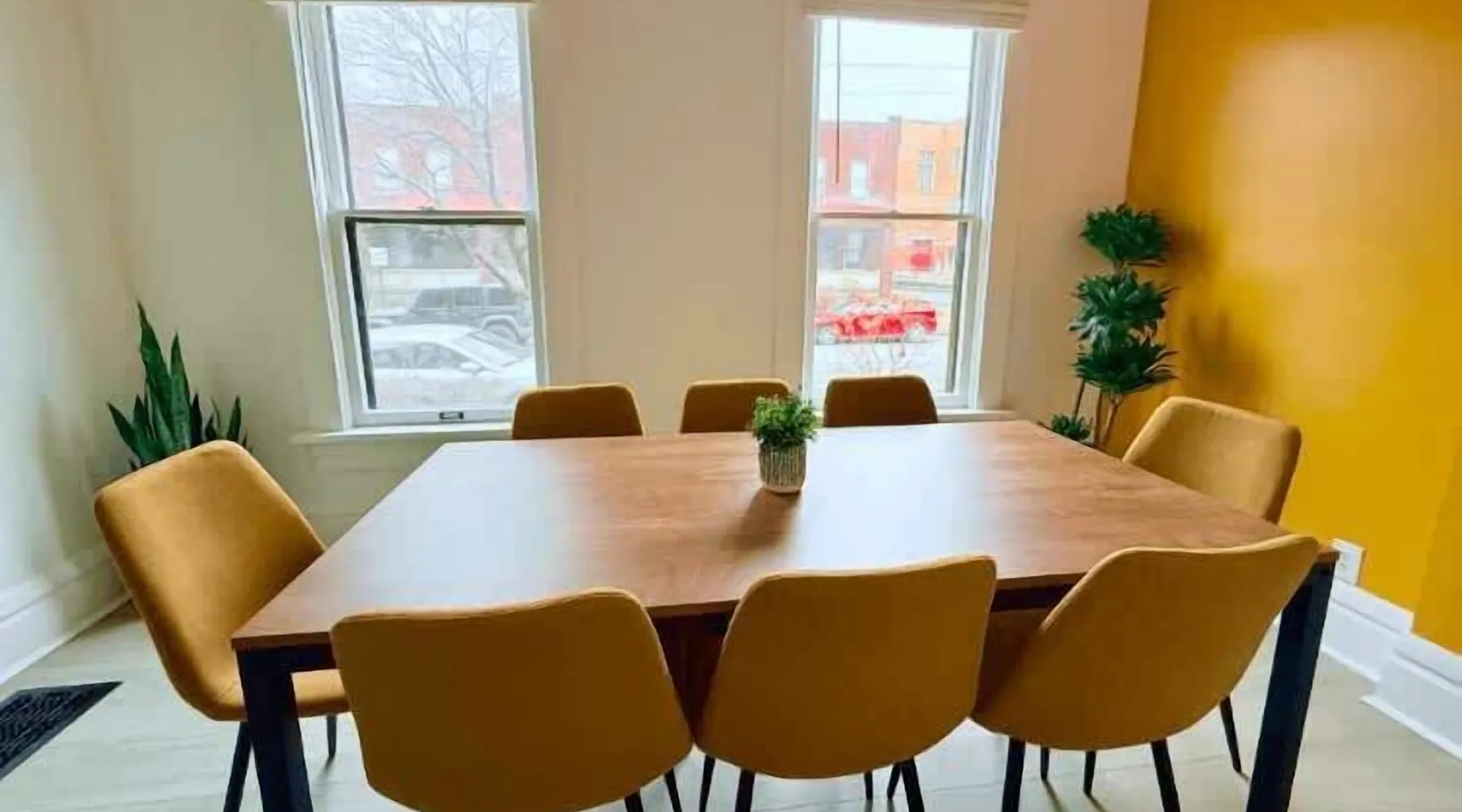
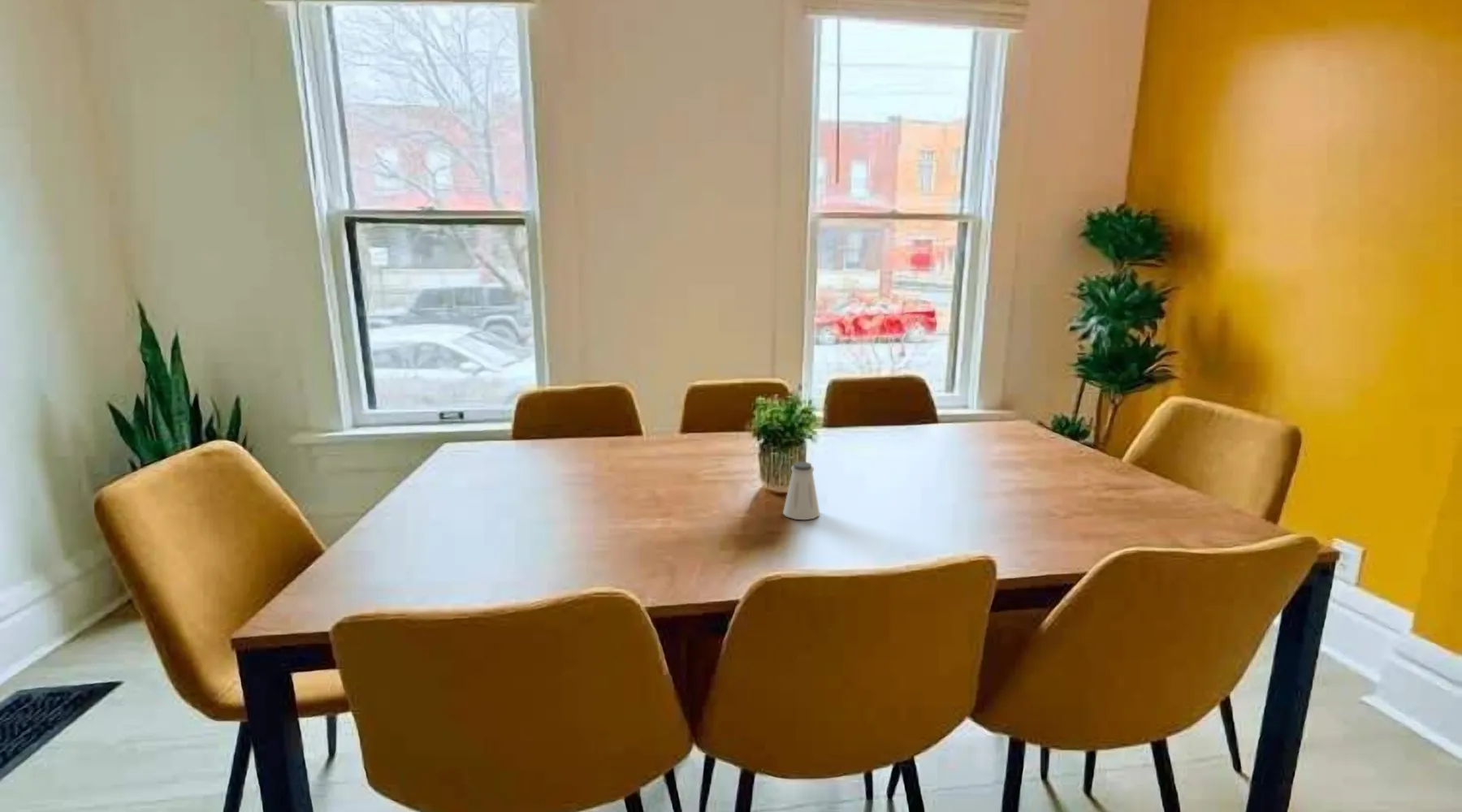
+ saltshaker (802, 489)
